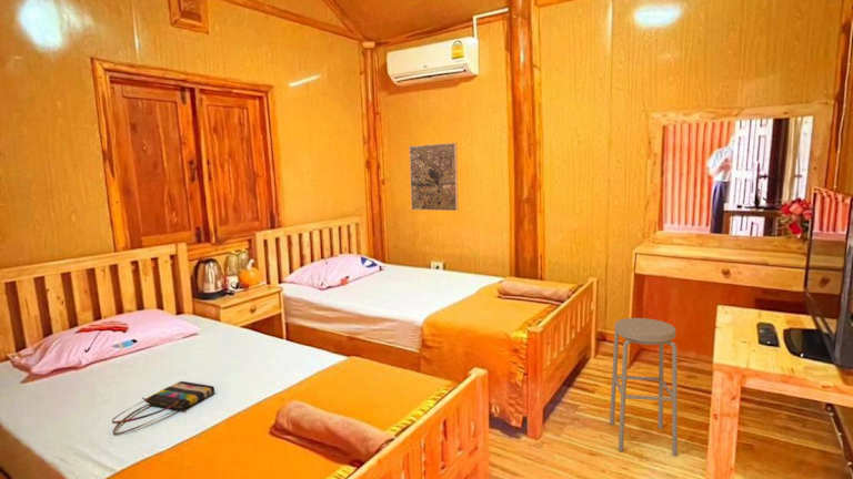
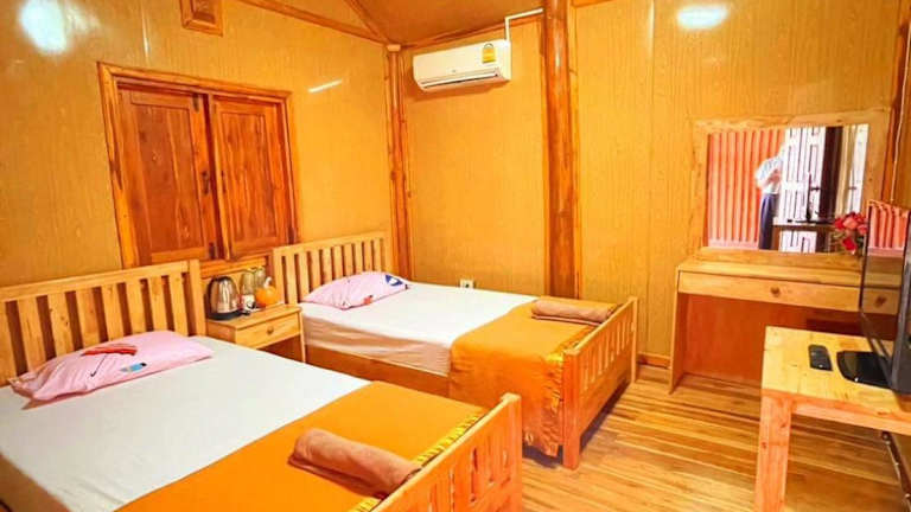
- stool (642, 379)
- tote bag (160, 404)
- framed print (433, 177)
